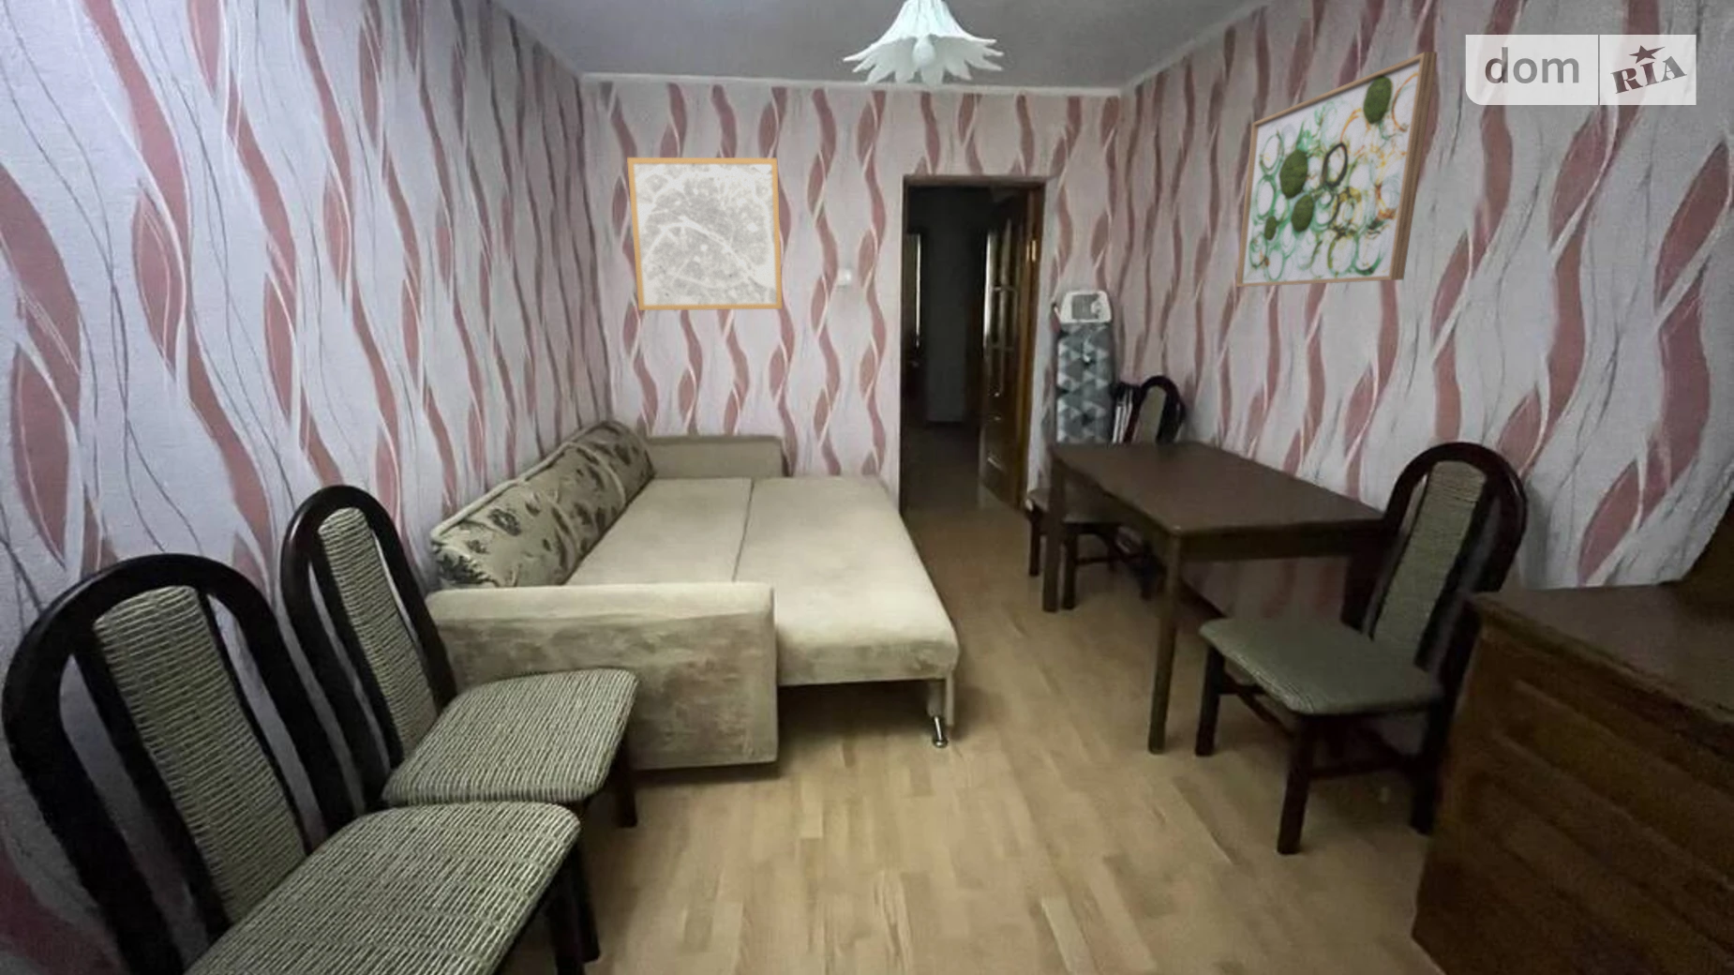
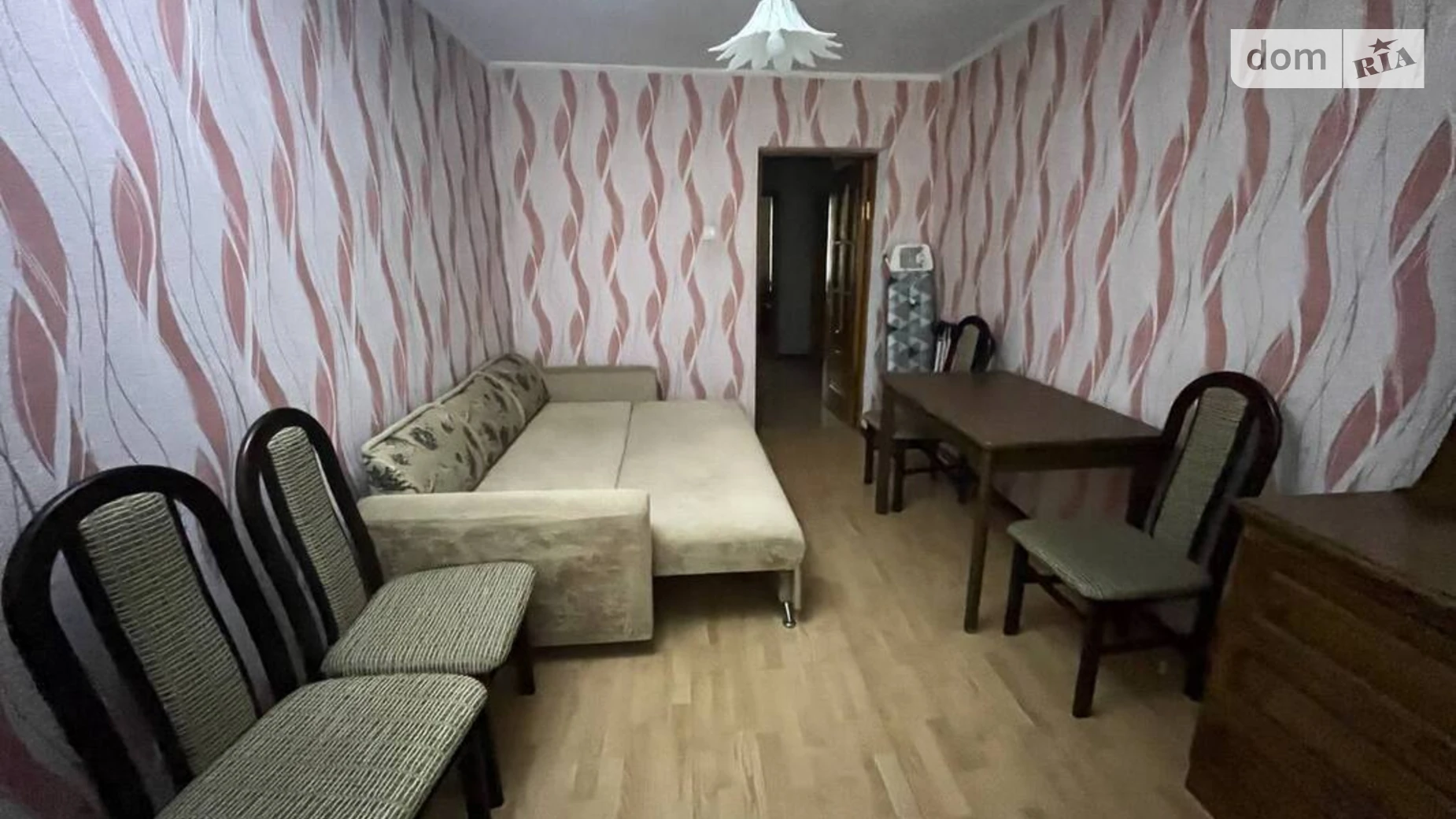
- wall art (706, 236)
- wall art (1315, 190)
